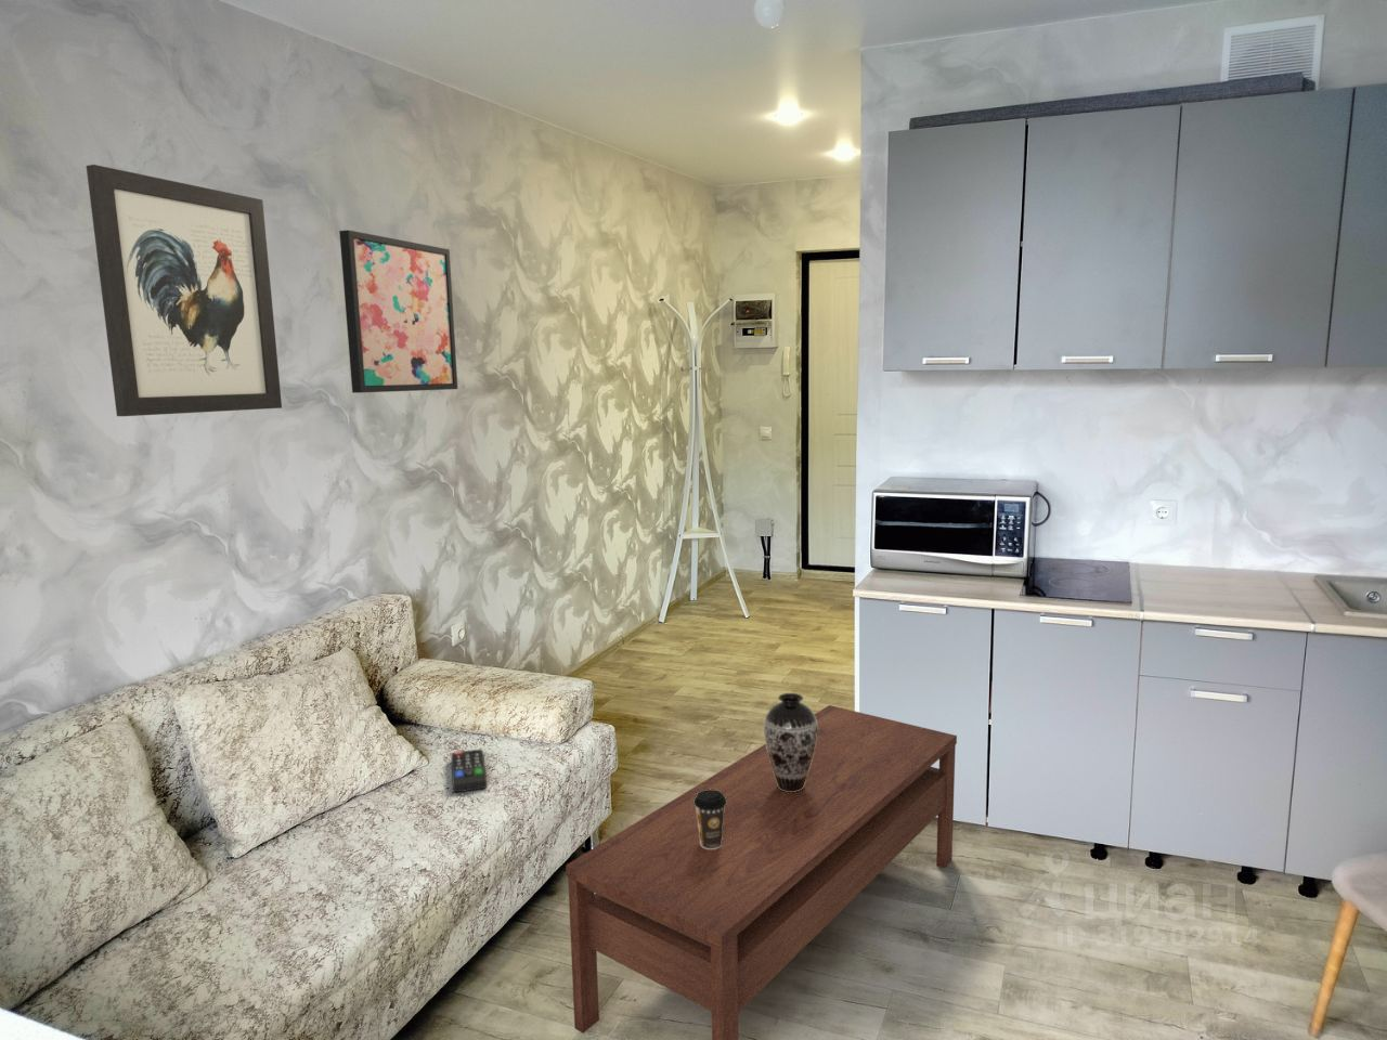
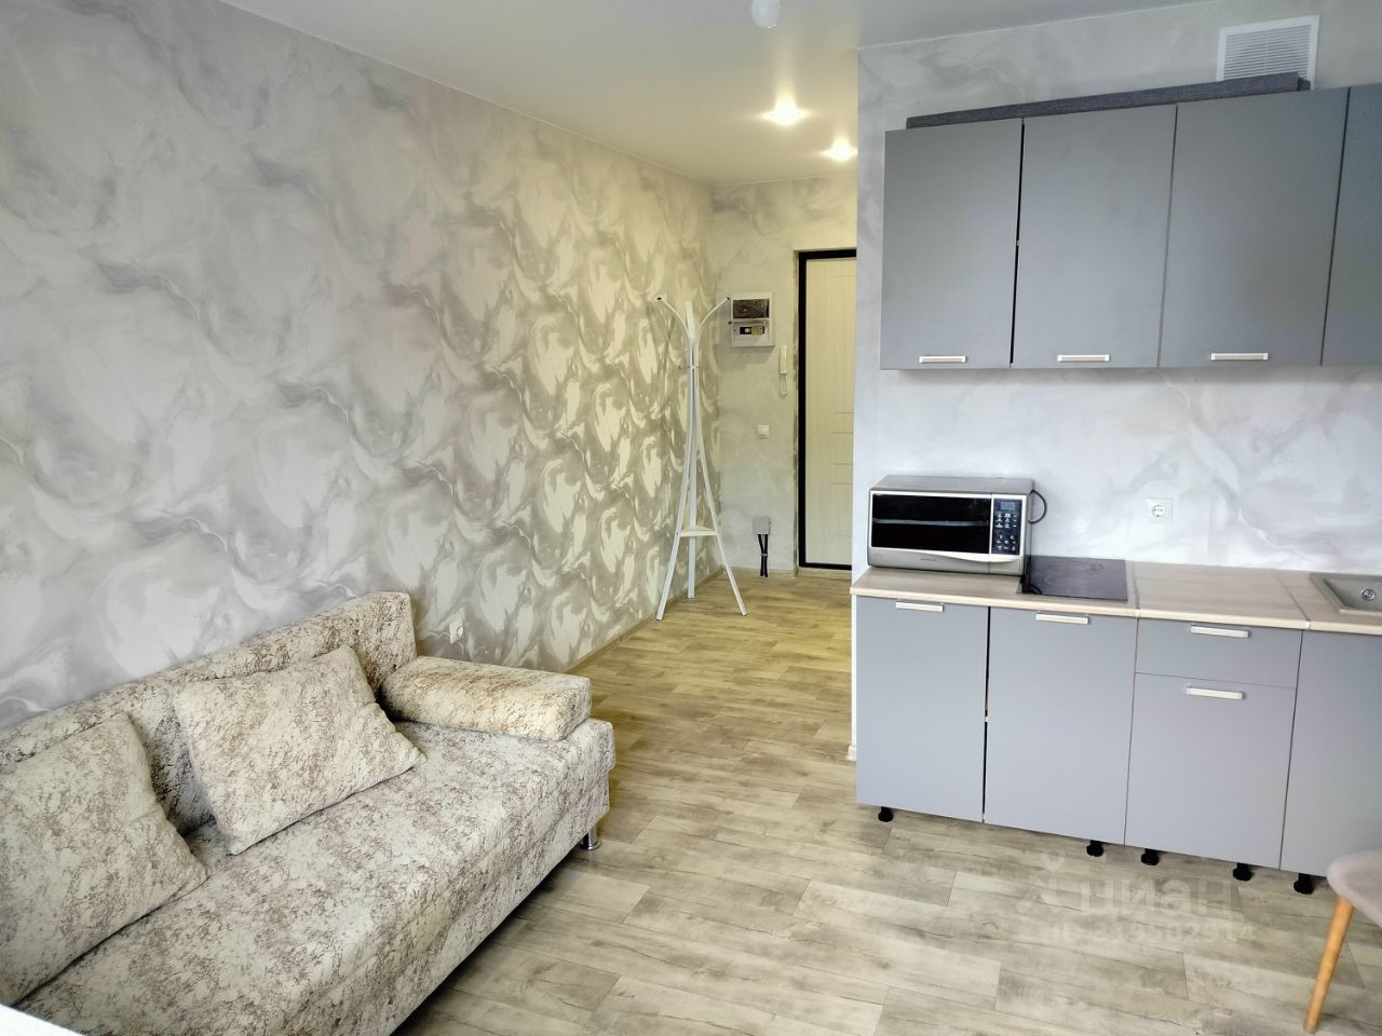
- coffee cup (710, 818)
- wall art (403, 317)
- remote control (469, 769)
- decorative vase (790, 741)
- wall art (194, 300)
- coffee table (789, 863)
